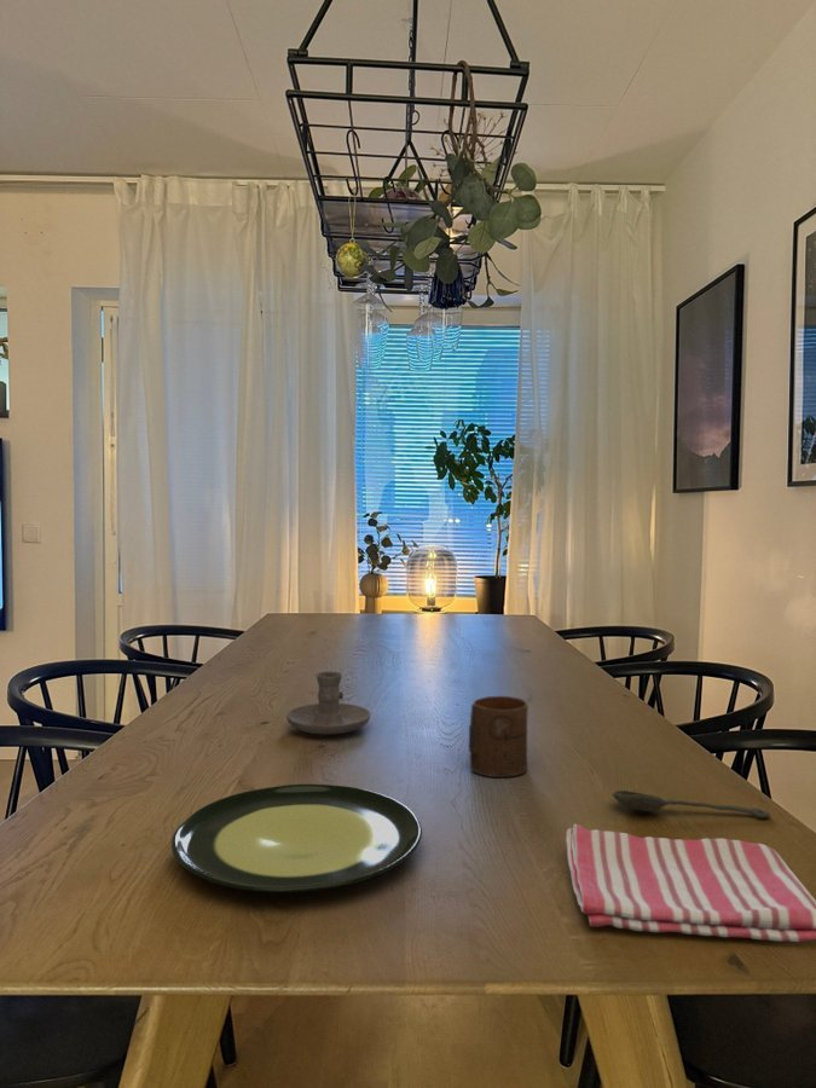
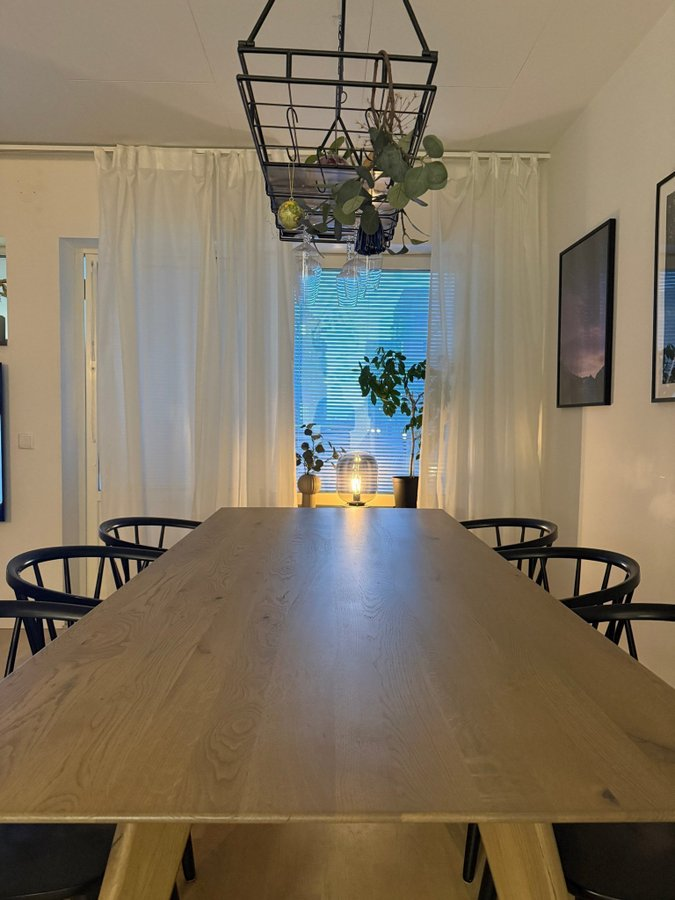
- cup (497, 735)
- spoon (690, 801)
- plate (299, 837)
- candle holder (328, 699)
- dish towel (687, 878)
